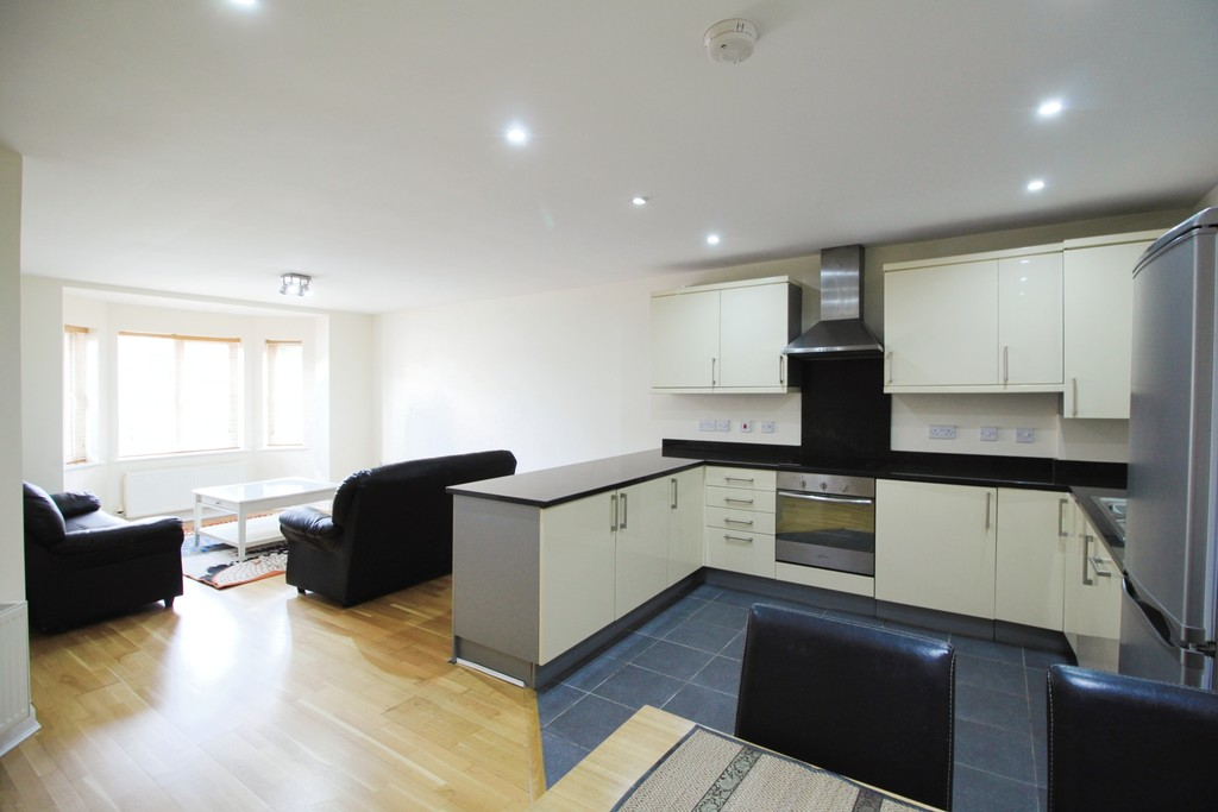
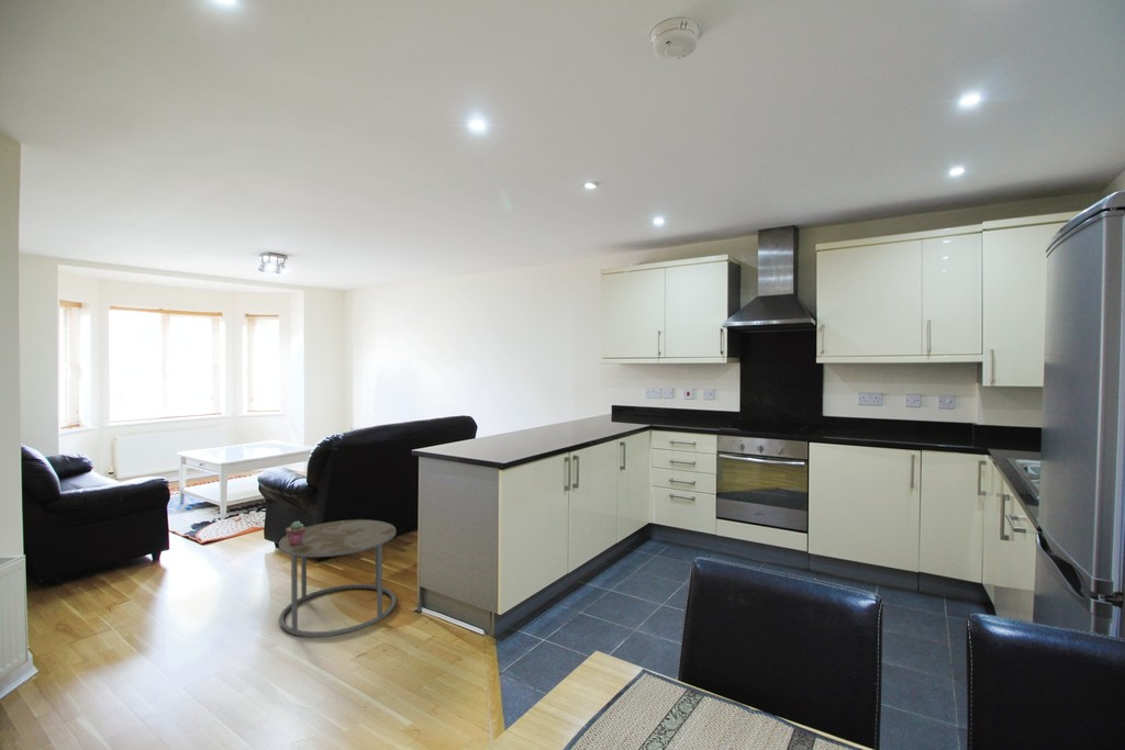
+ potted succulent (296, 531)
+ side table (341, 585)
